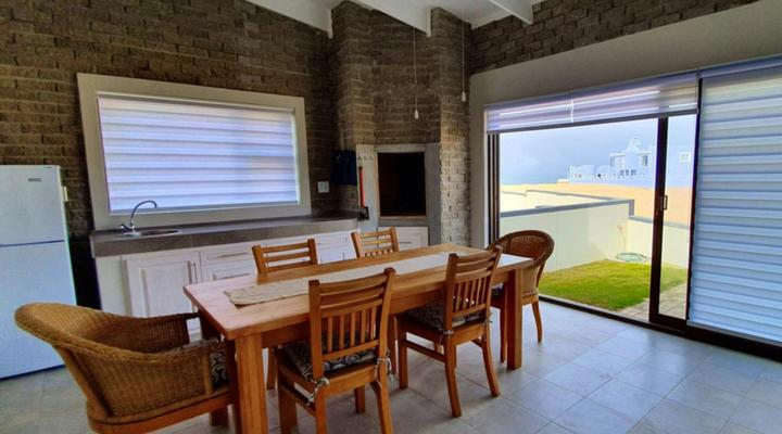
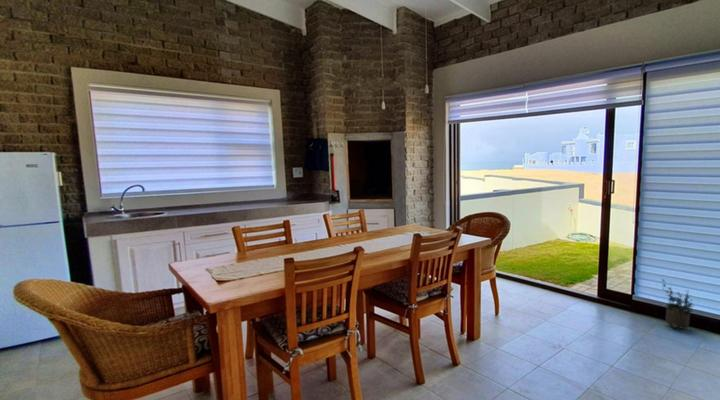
+ potted plant (677, 305)
